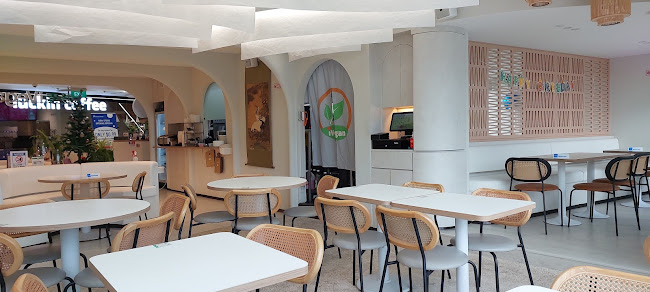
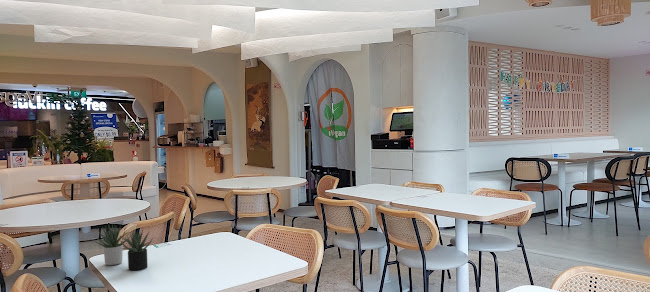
+ succulent plant (123, 244)
